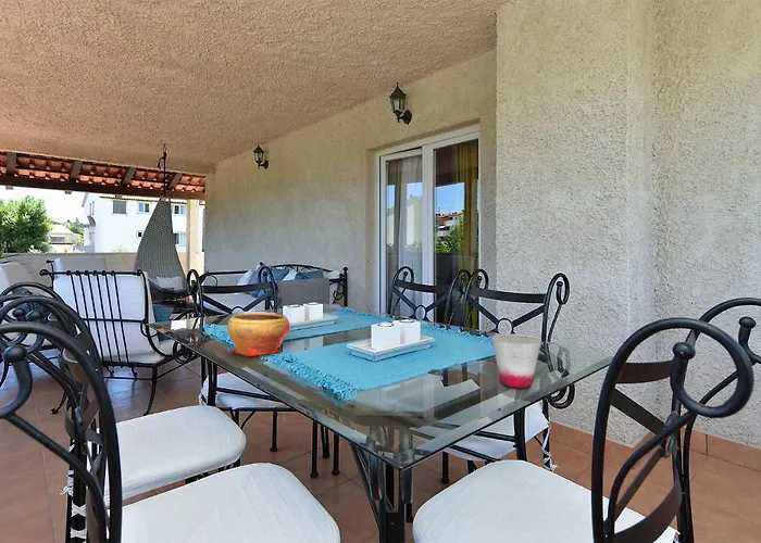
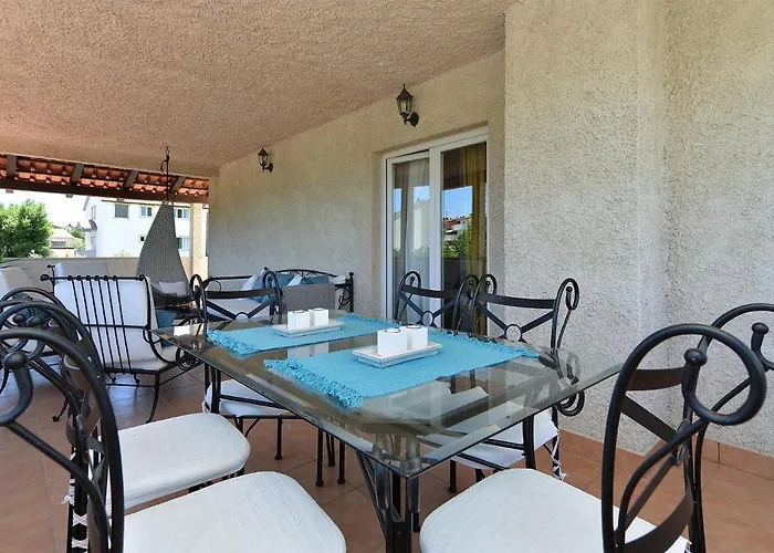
- cup (515, 361)
- bowl (259, 332)
